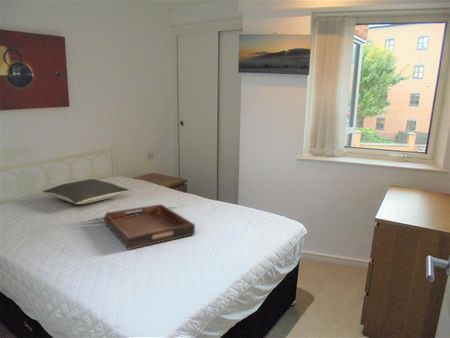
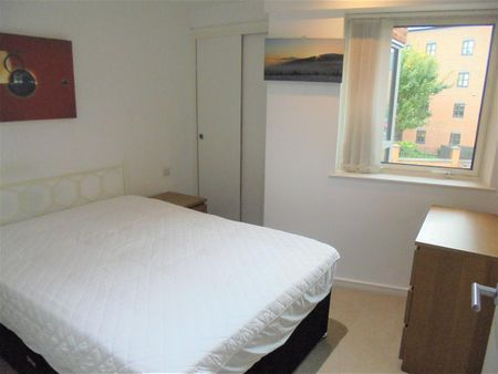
- pillow (87, 191)
- serving tray (147, 223)
